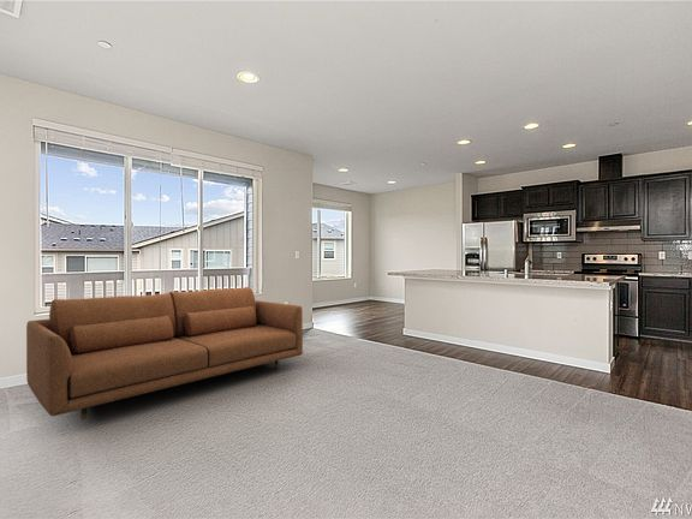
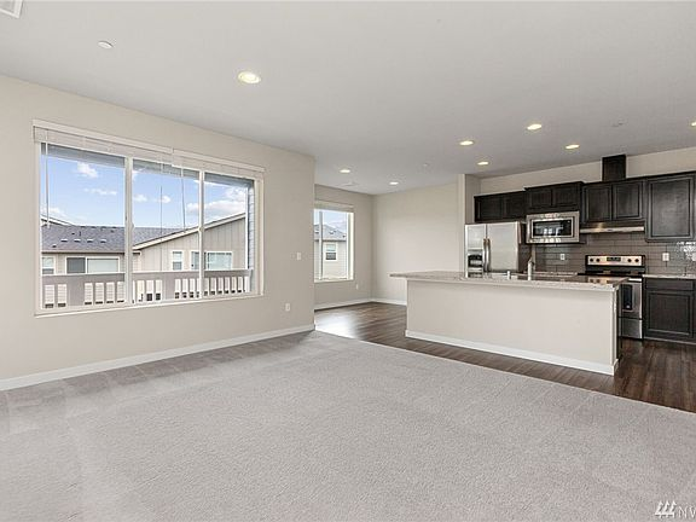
- sofa (183, 336)
